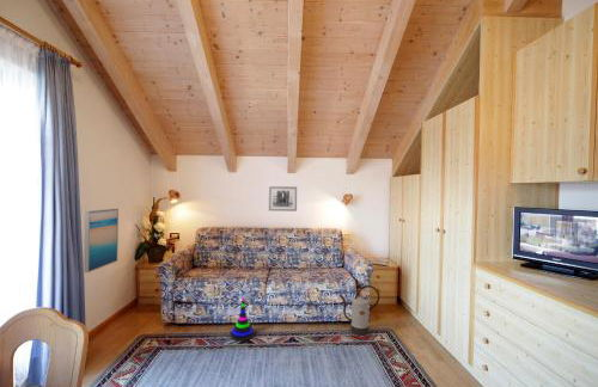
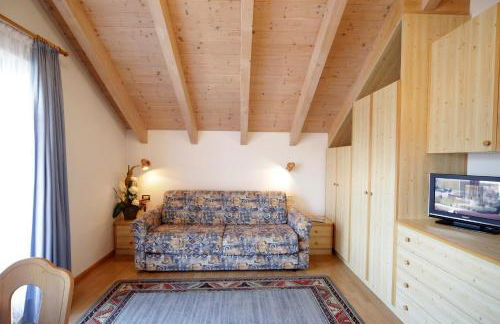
- wall art (282, 198)
- wall art (102, 238)
- stacking toy (243, 315)
- watering can (359, 307)
